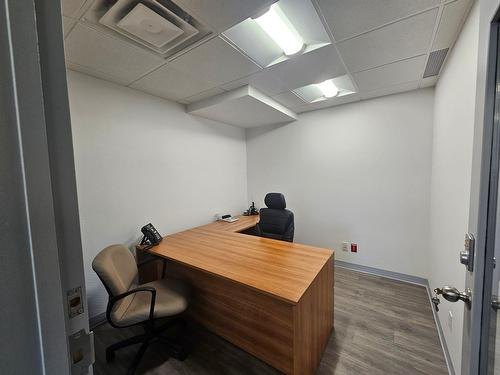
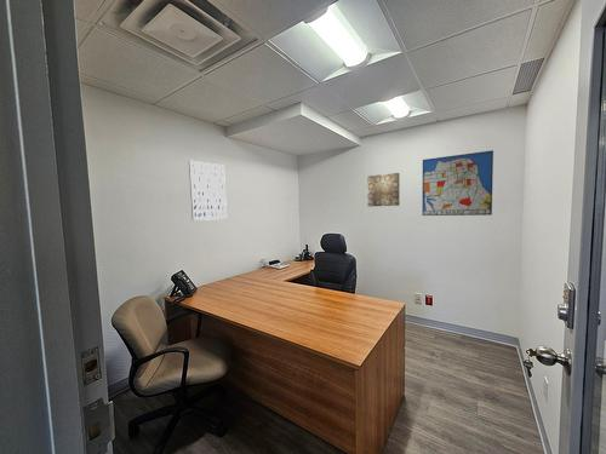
+ wall art (454, 185)
+ wall art (382, 190)
+ wall art (208, 191)
